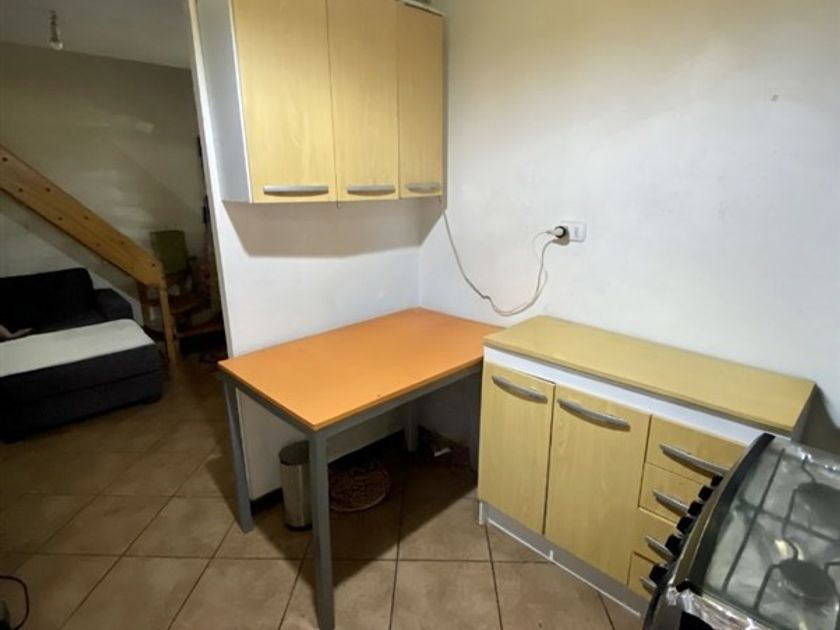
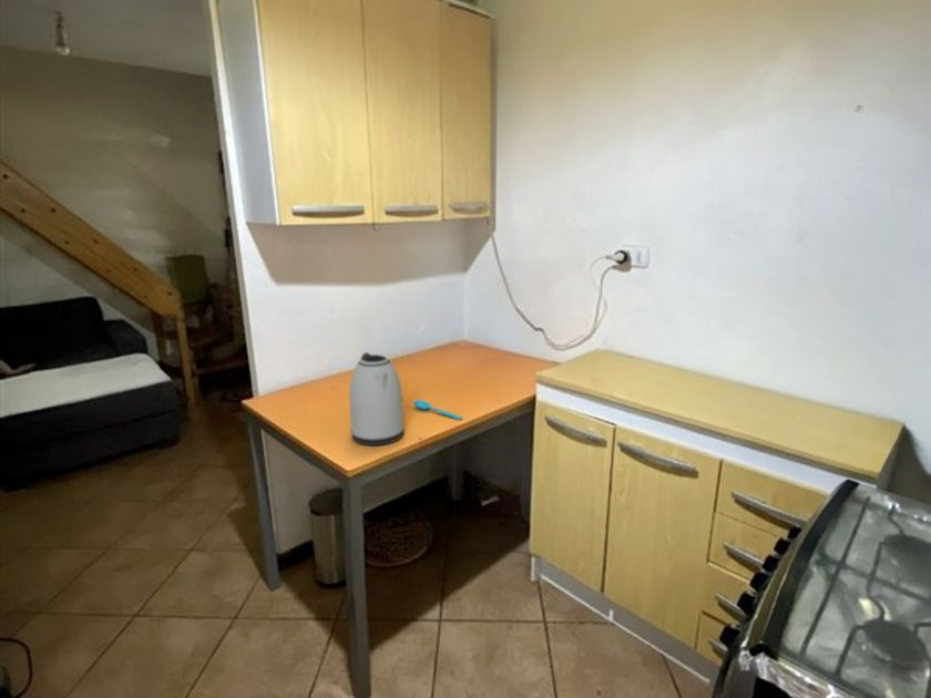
+ spoon (437, 409)
+ kettle (372, 392)
